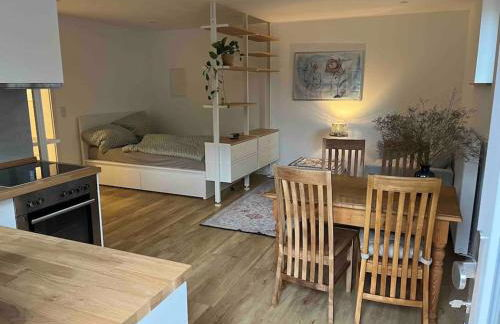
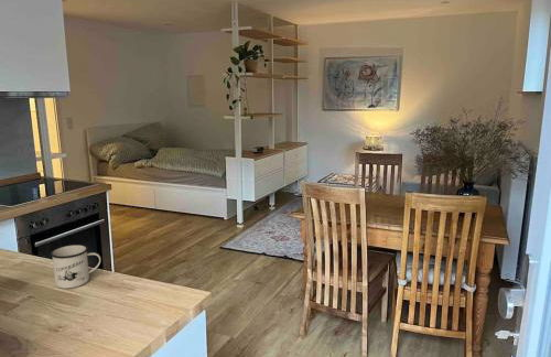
+ mug (77, 264)
